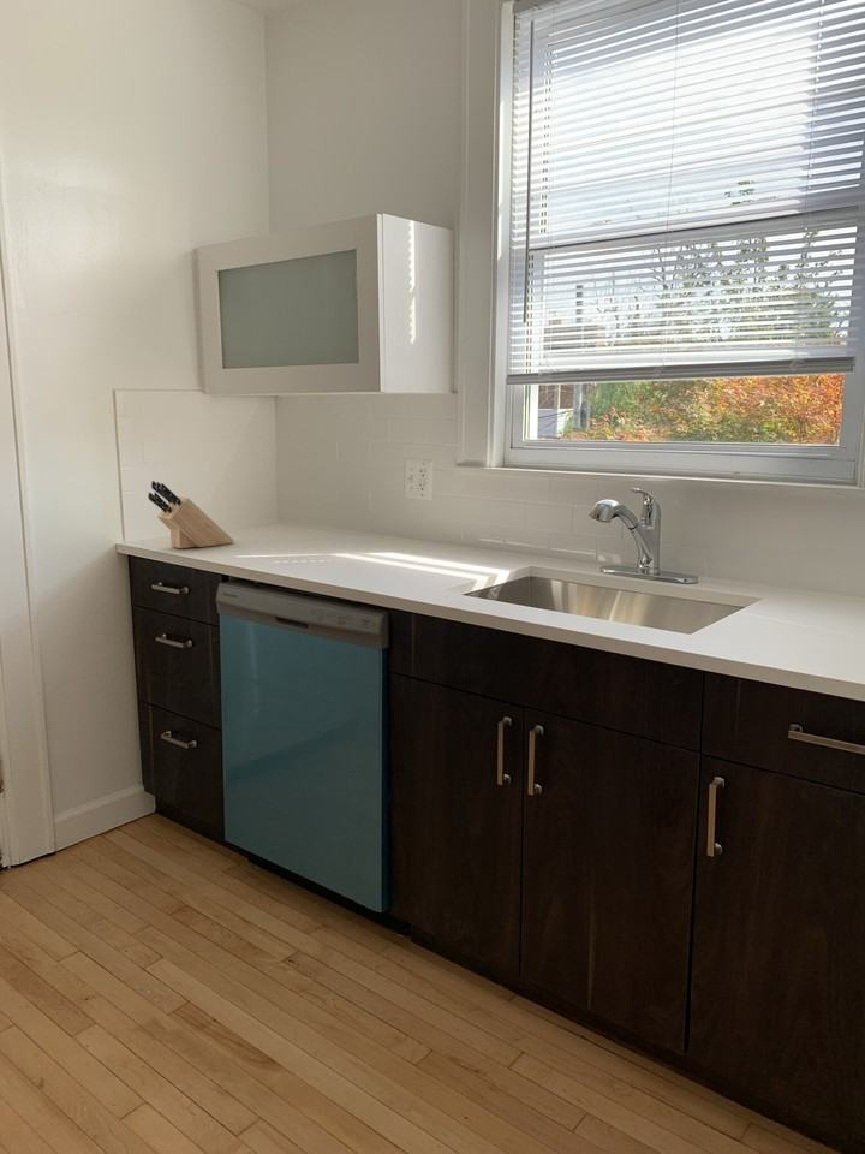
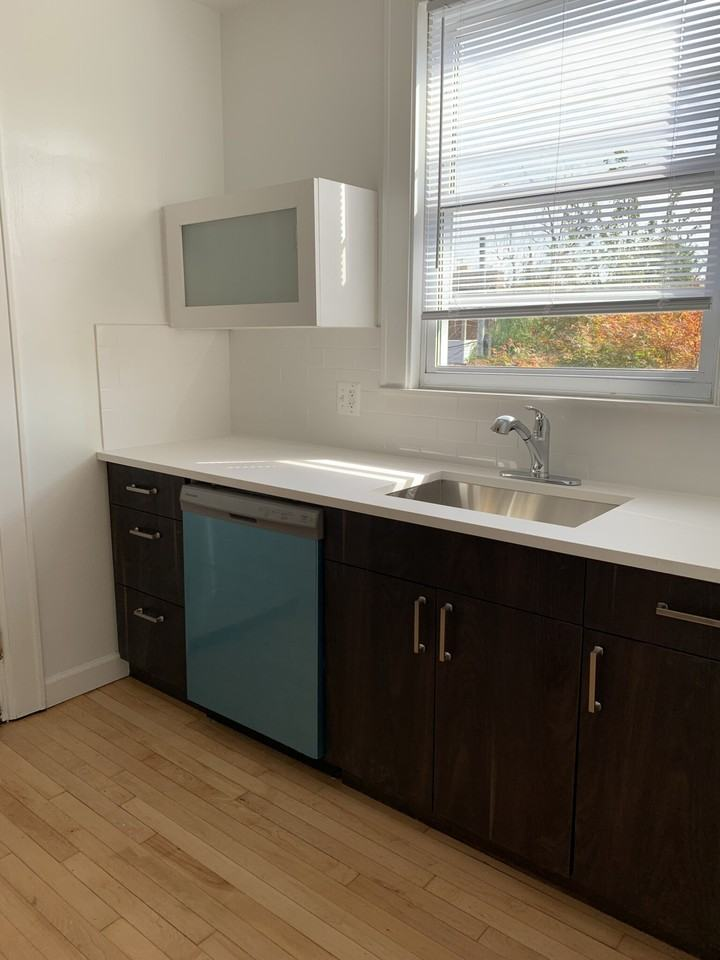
- knife block (190, 512)
